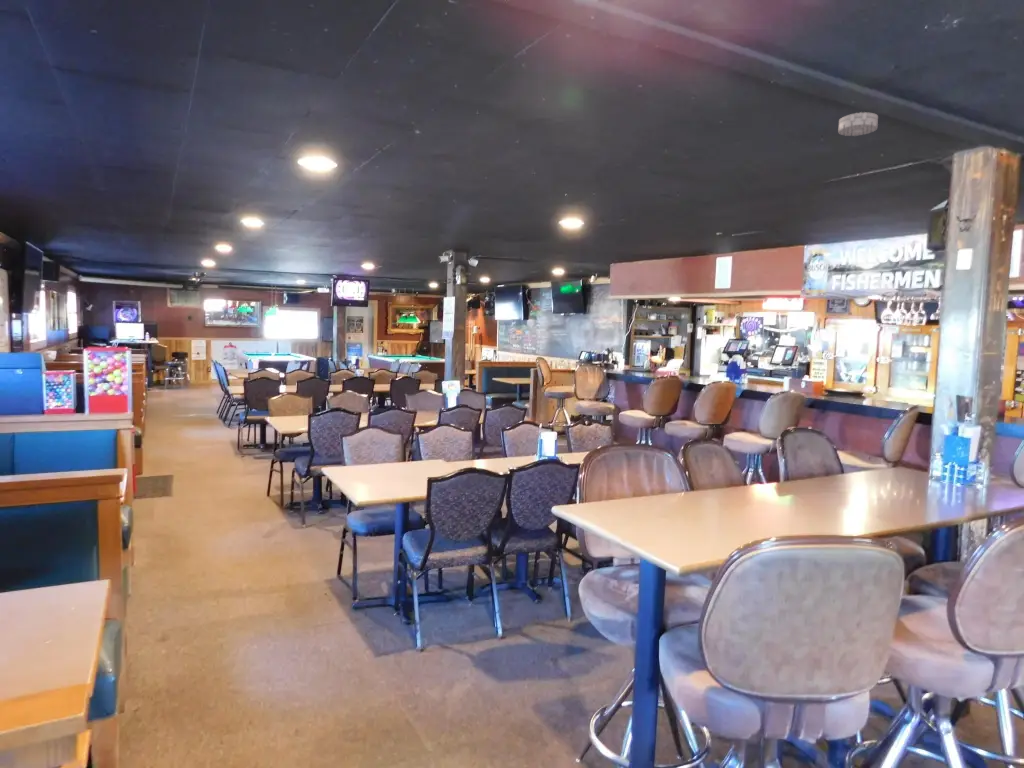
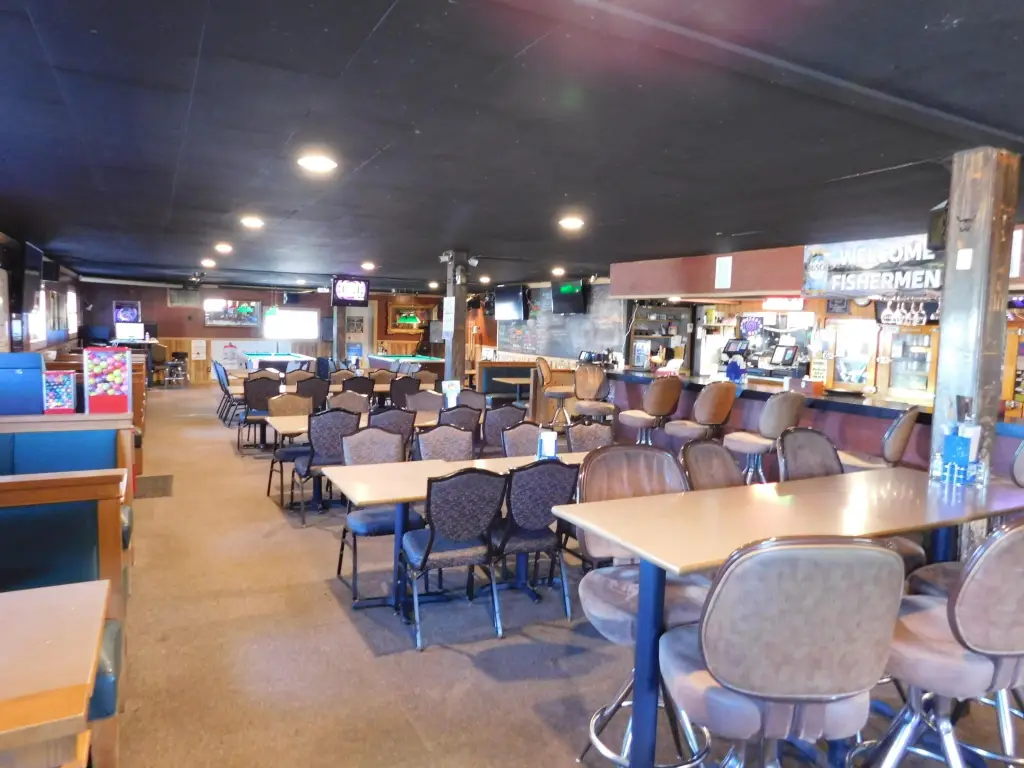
- smoke detector (858, 123)
